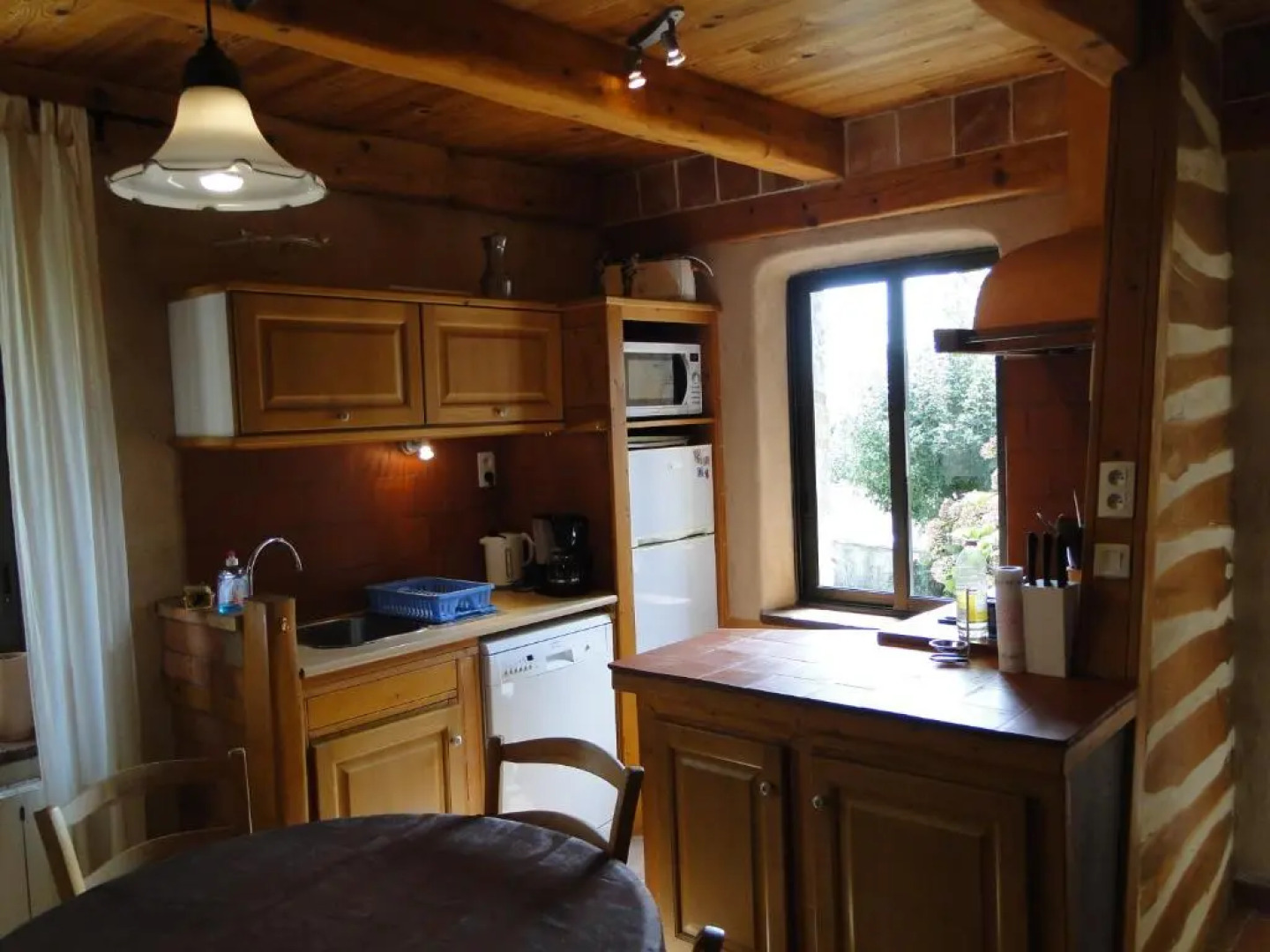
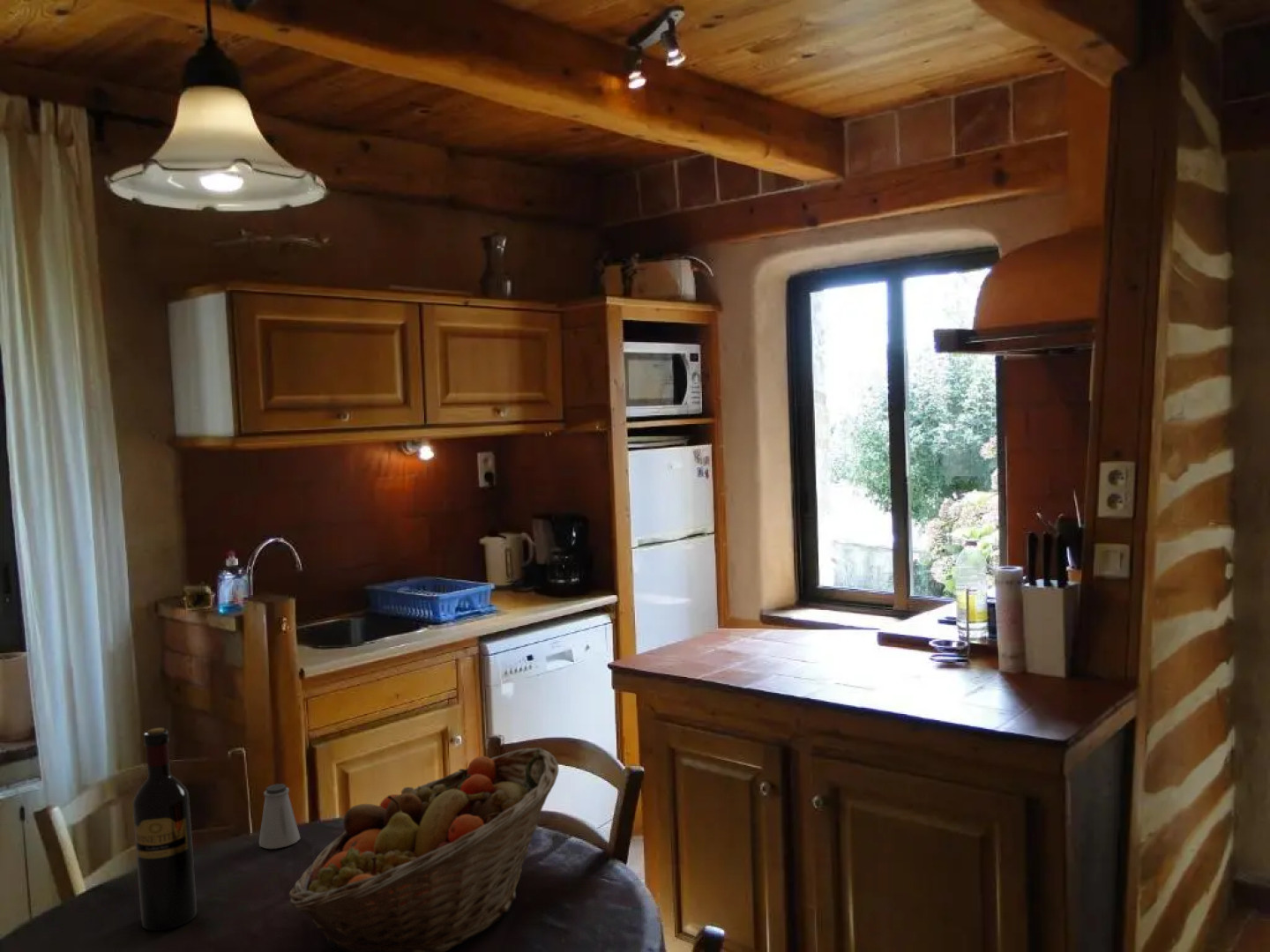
+ wine bottle (162, 824)
+ fruit basket (434, 843)
+ saltshaker (278, 814)
